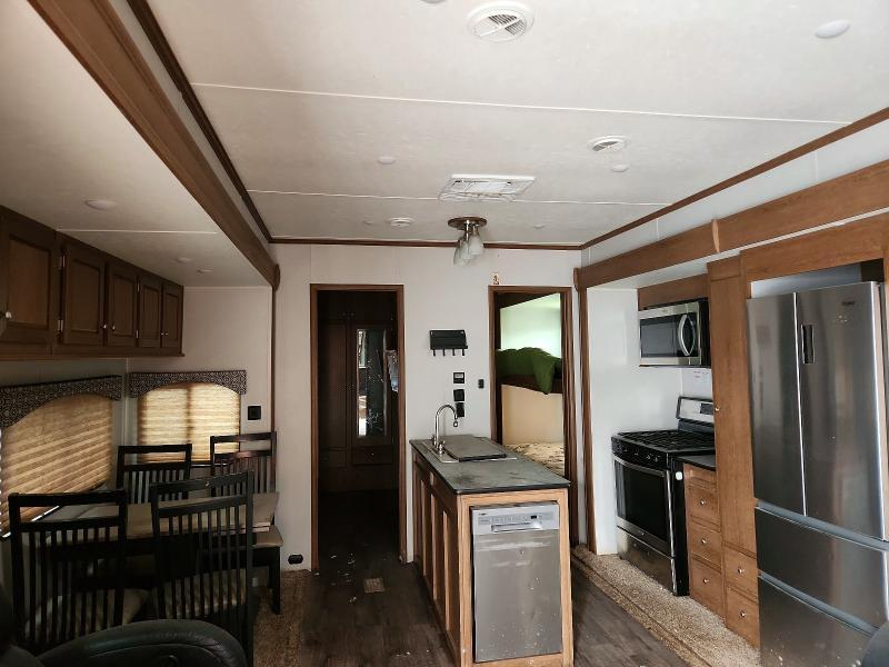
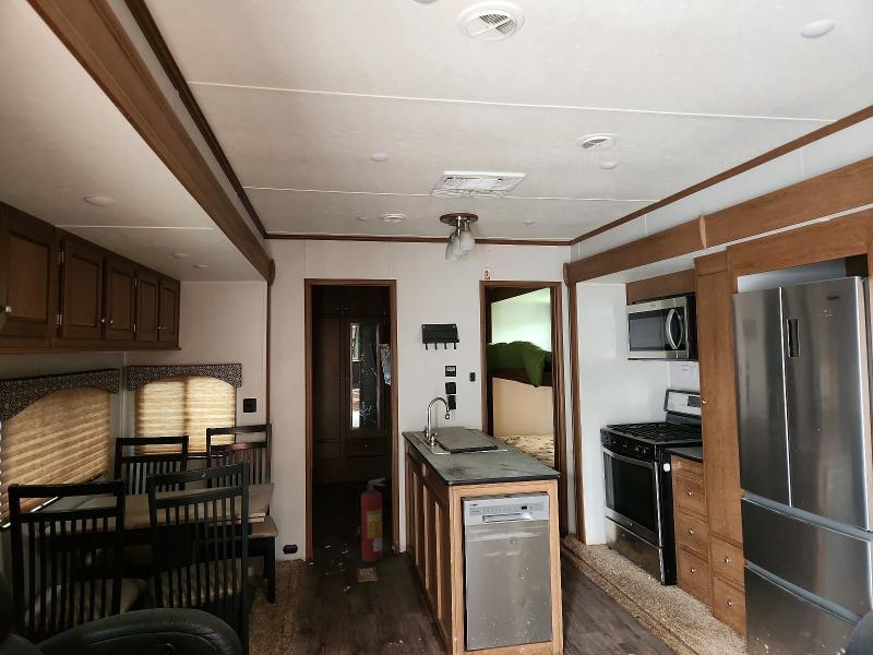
+ fire extinguisher (371, 517)
